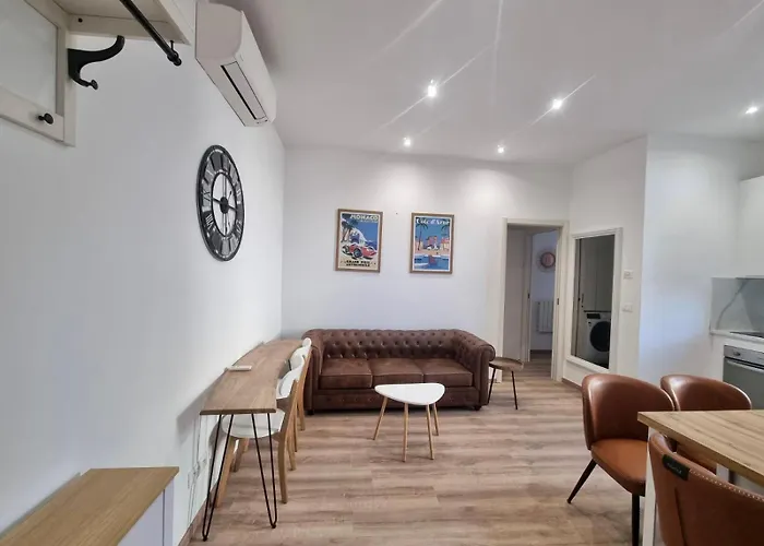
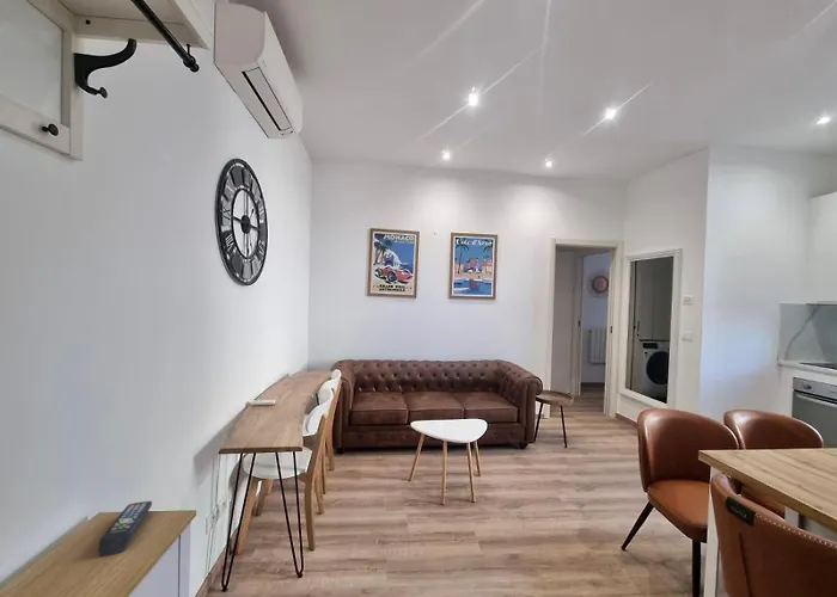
+ remote control (127, 523)
